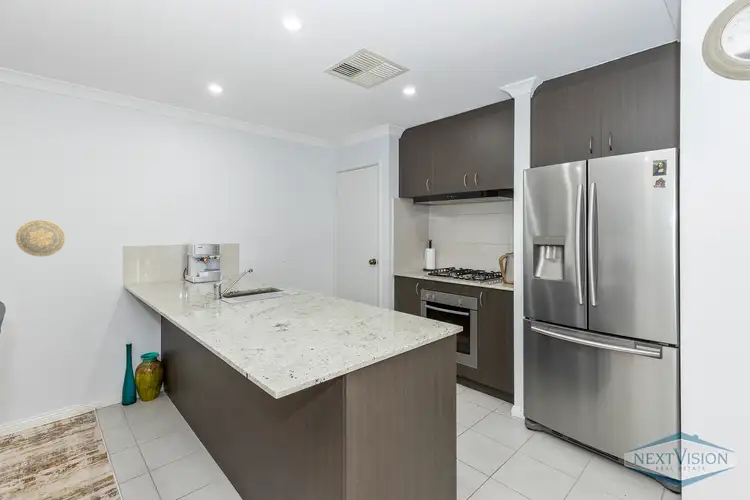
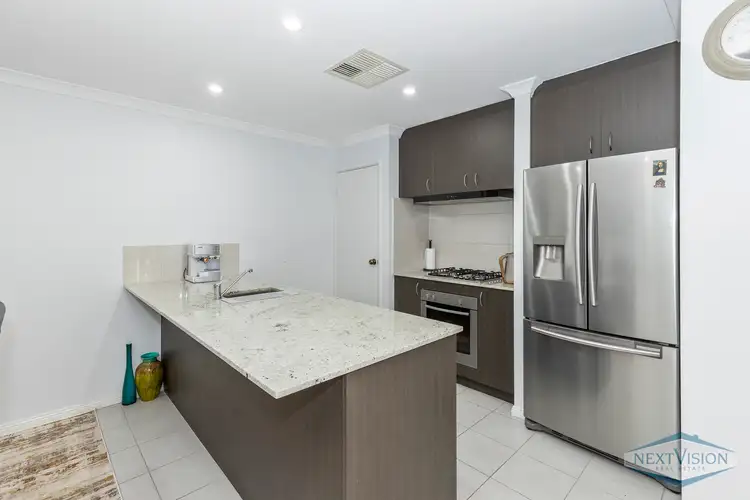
- decorative plate (41, 238)
